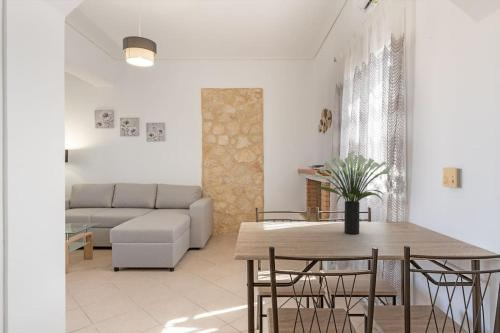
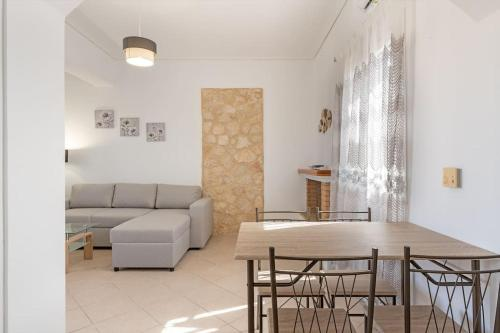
- potted plant (349, 192)
